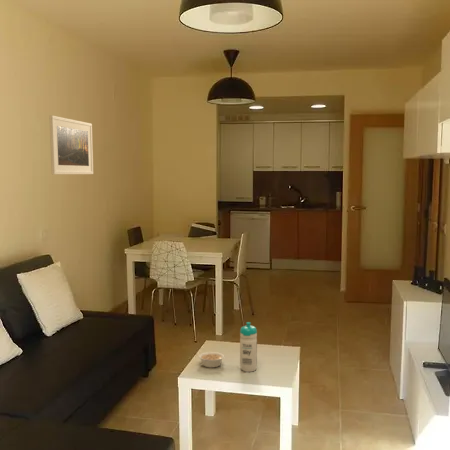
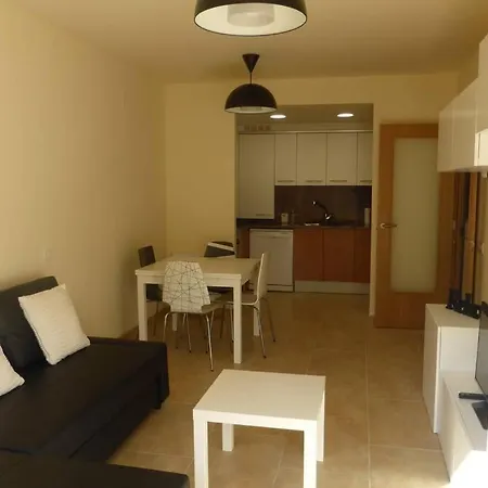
- legume (212, 359)
- water bottle (248, 345)
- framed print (73, 147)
